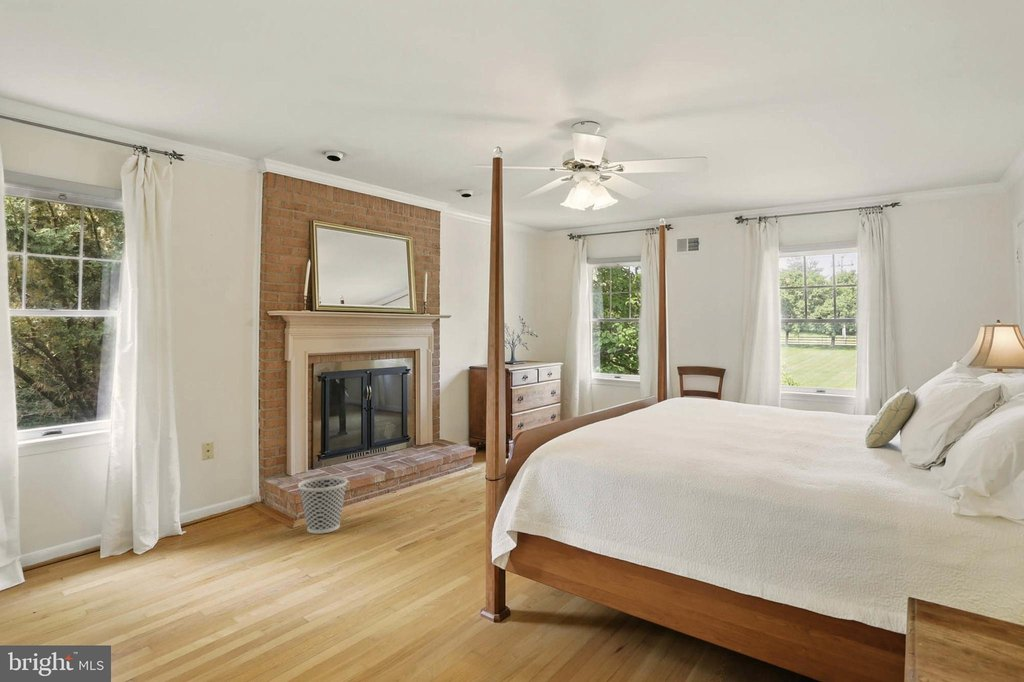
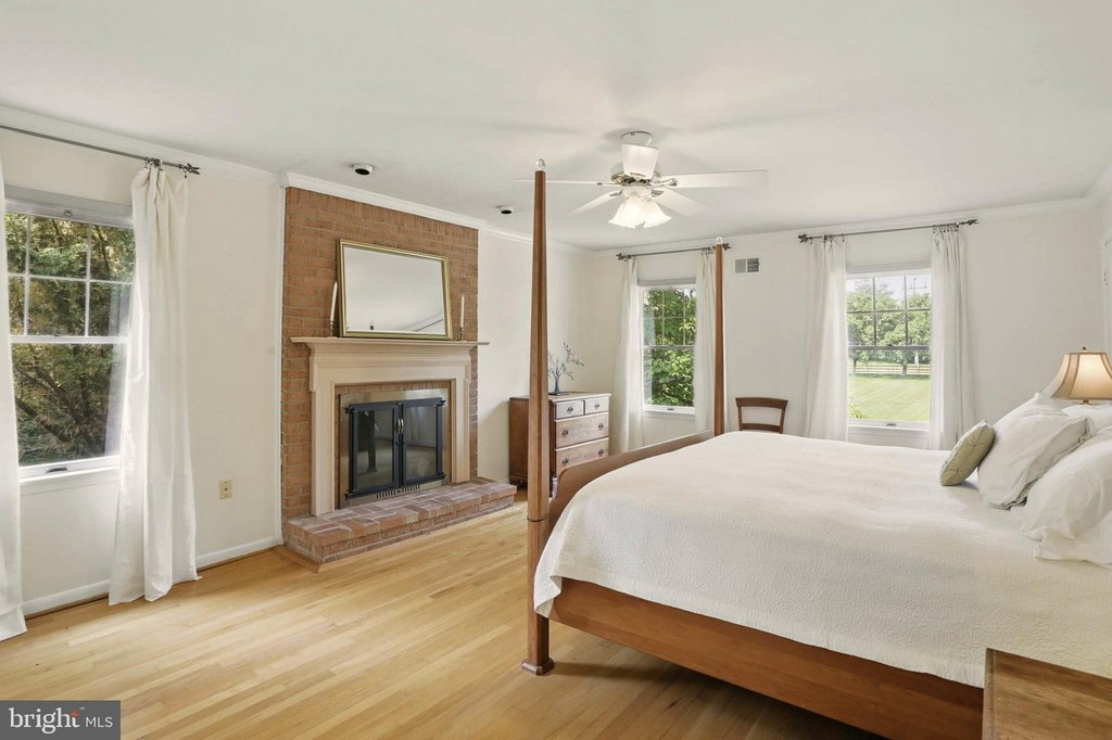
- wastebasket (323, 505)
